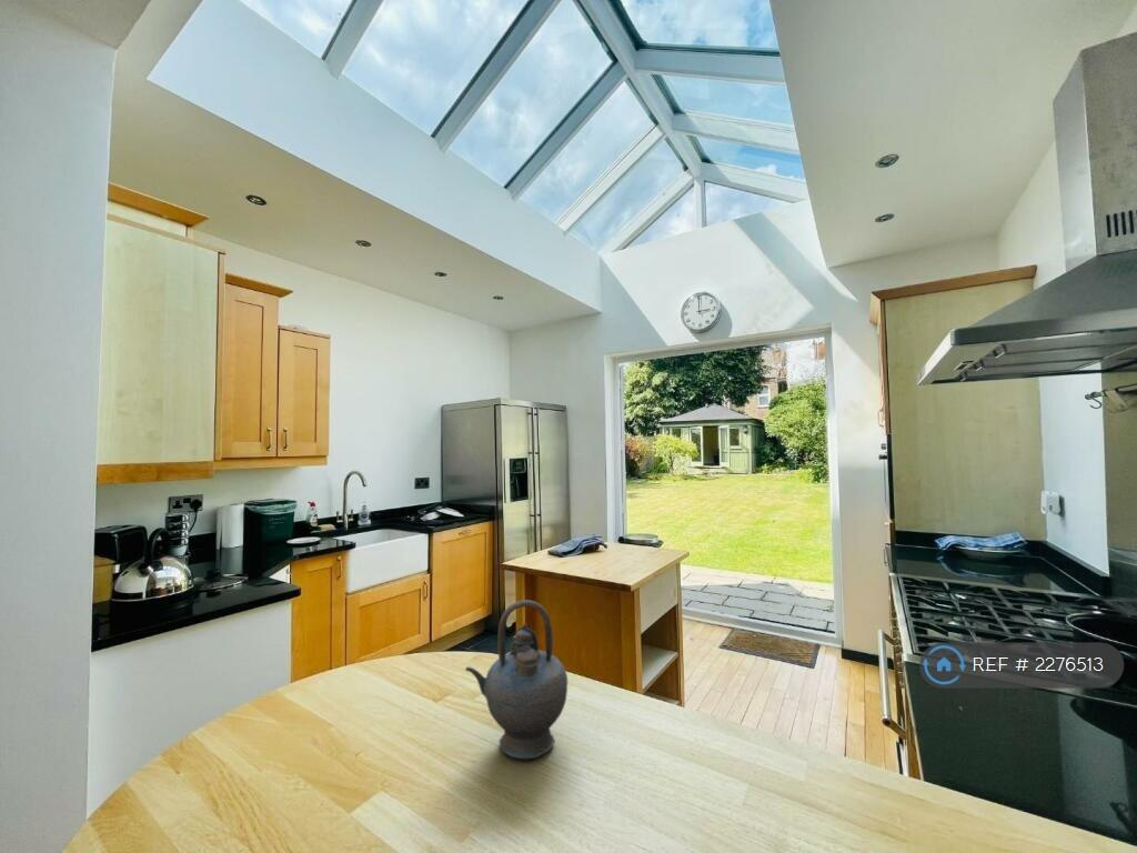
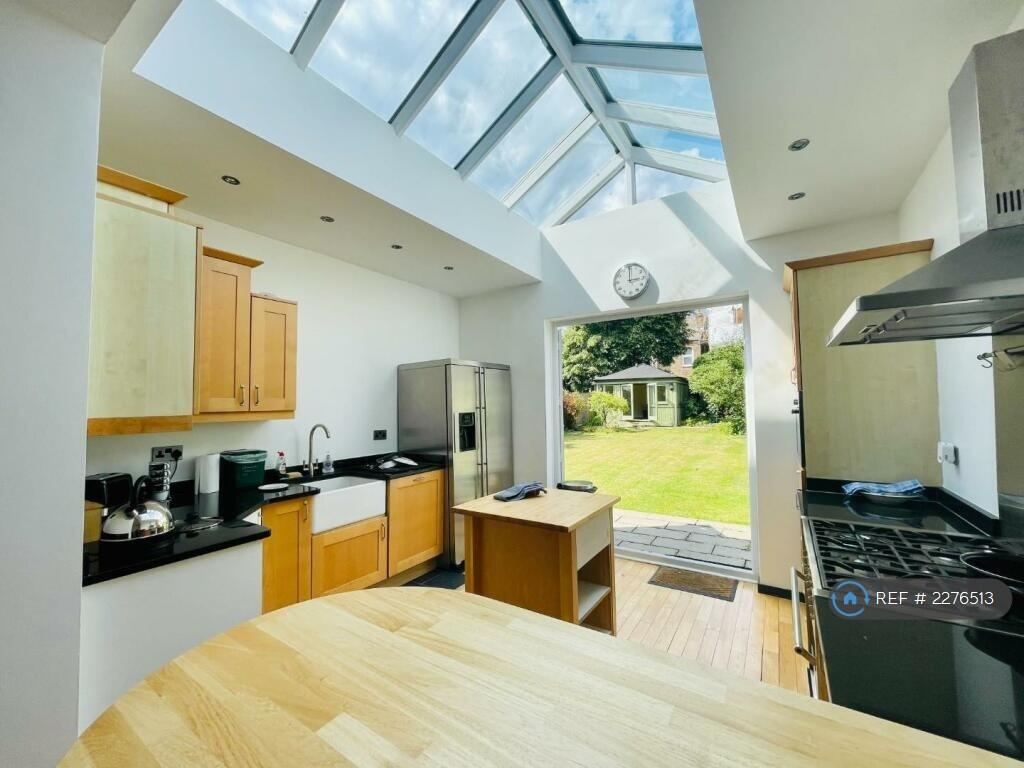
- teapot (516, 672)
